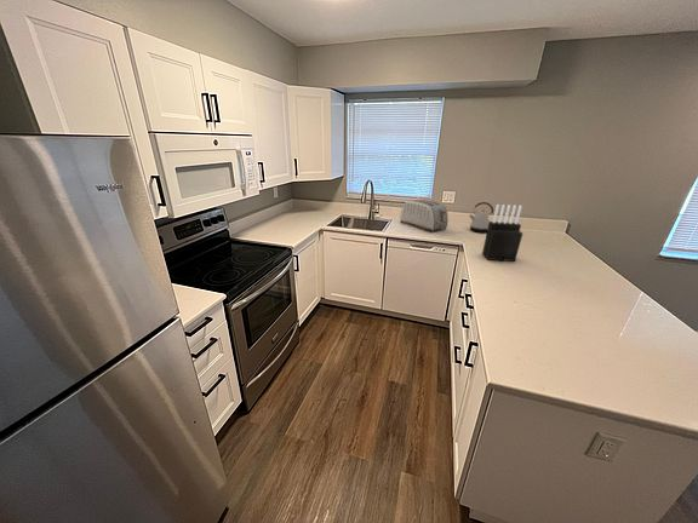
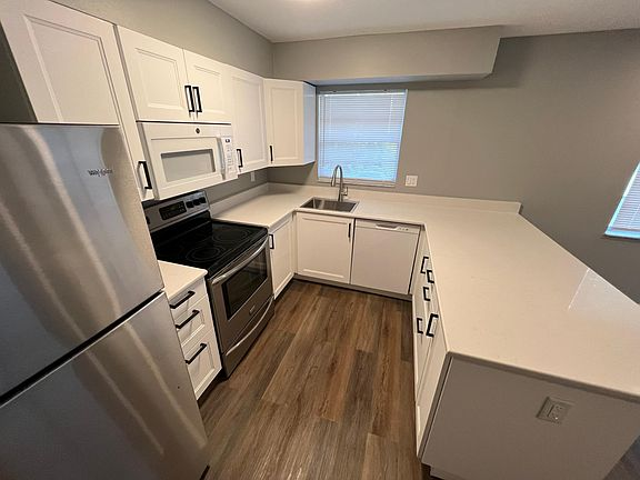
- kettle (480, 215)
- toaster (424, 213)
- knife block (504, 232)
